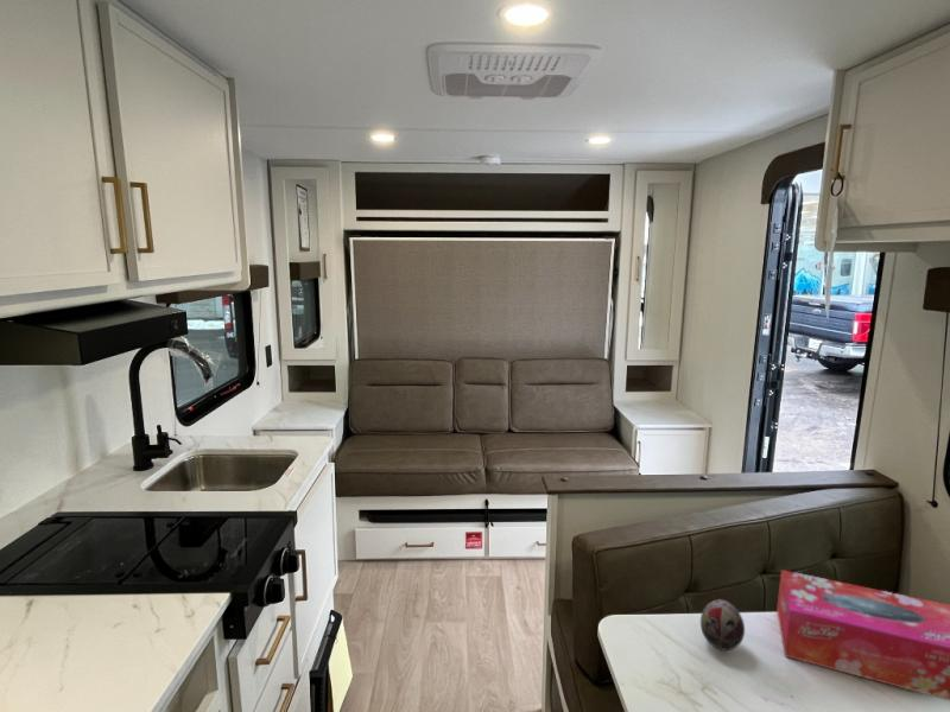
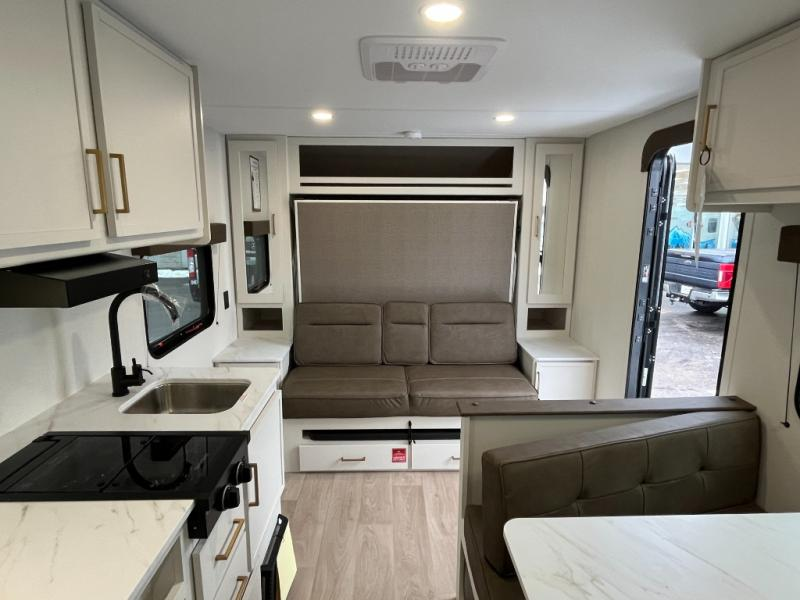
- decorative egg (722, 623)
- tissue box (868, 630)
